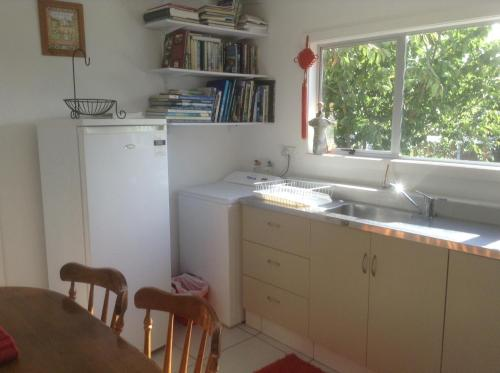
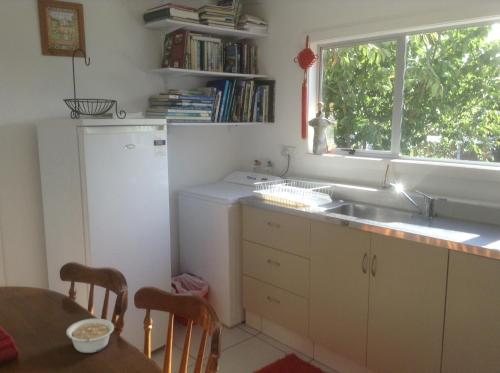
+ legume (91, 336)
